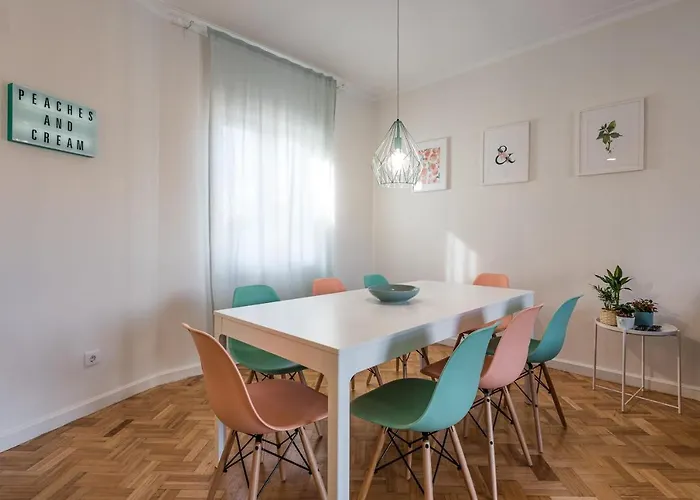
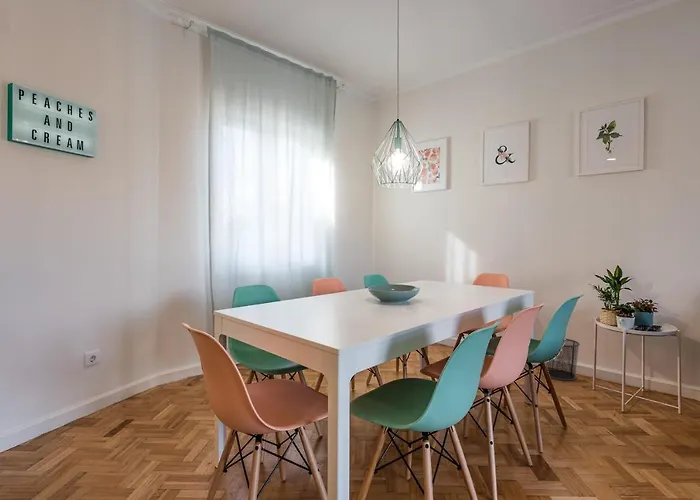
+ waste bin (560, 358)
